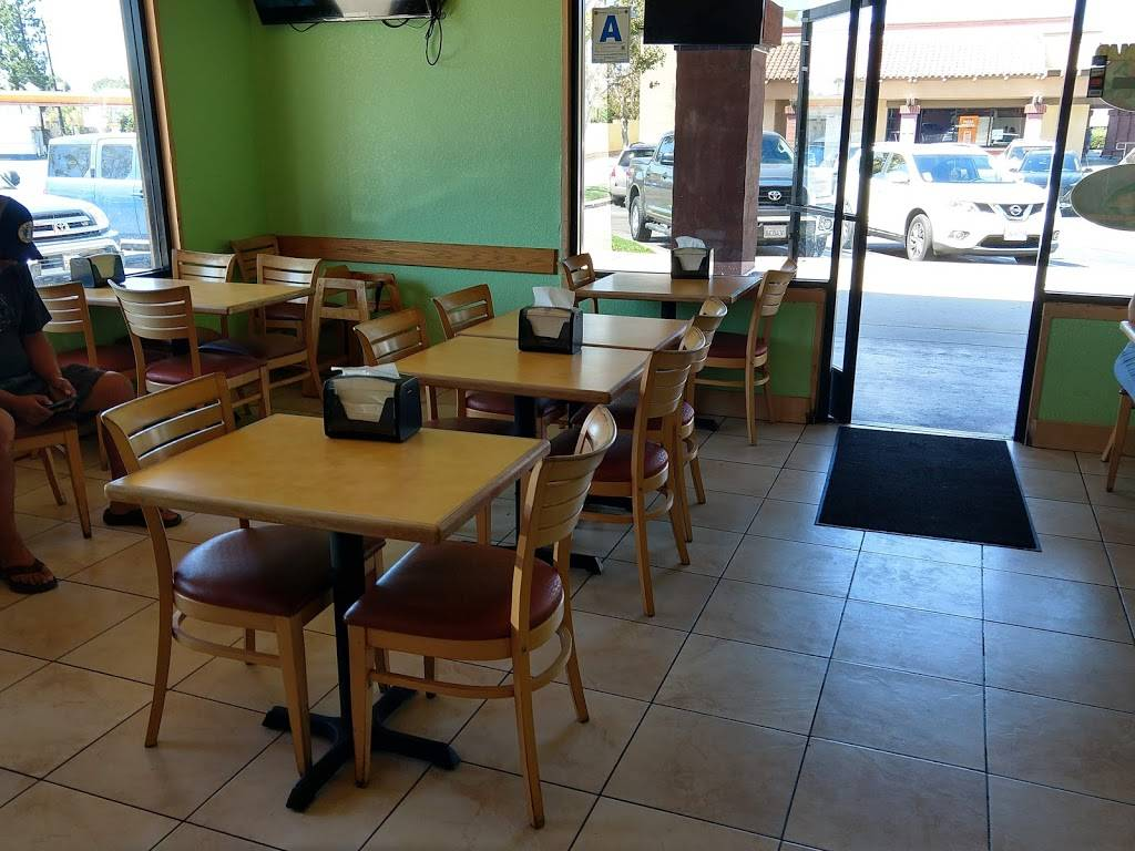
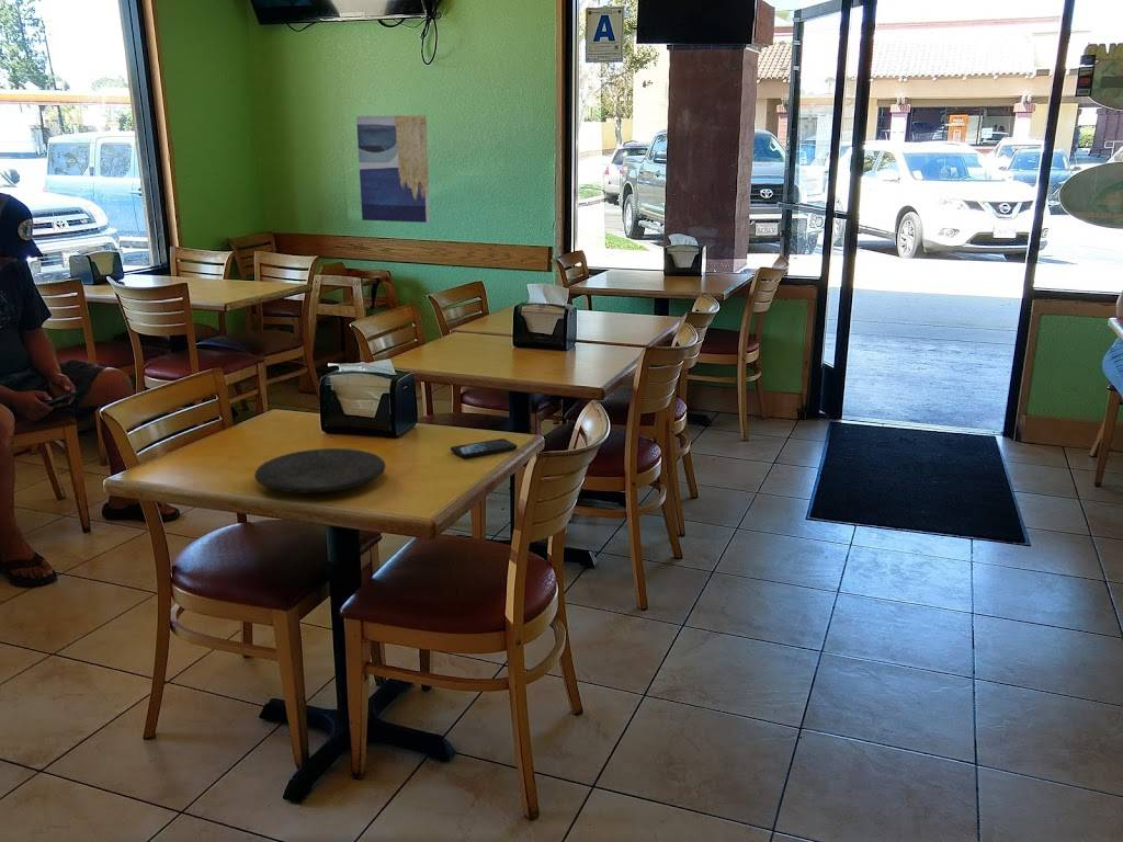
+ wall art (393, 169)
+ plate (321, 474)
+ smartphone (484, 447)
